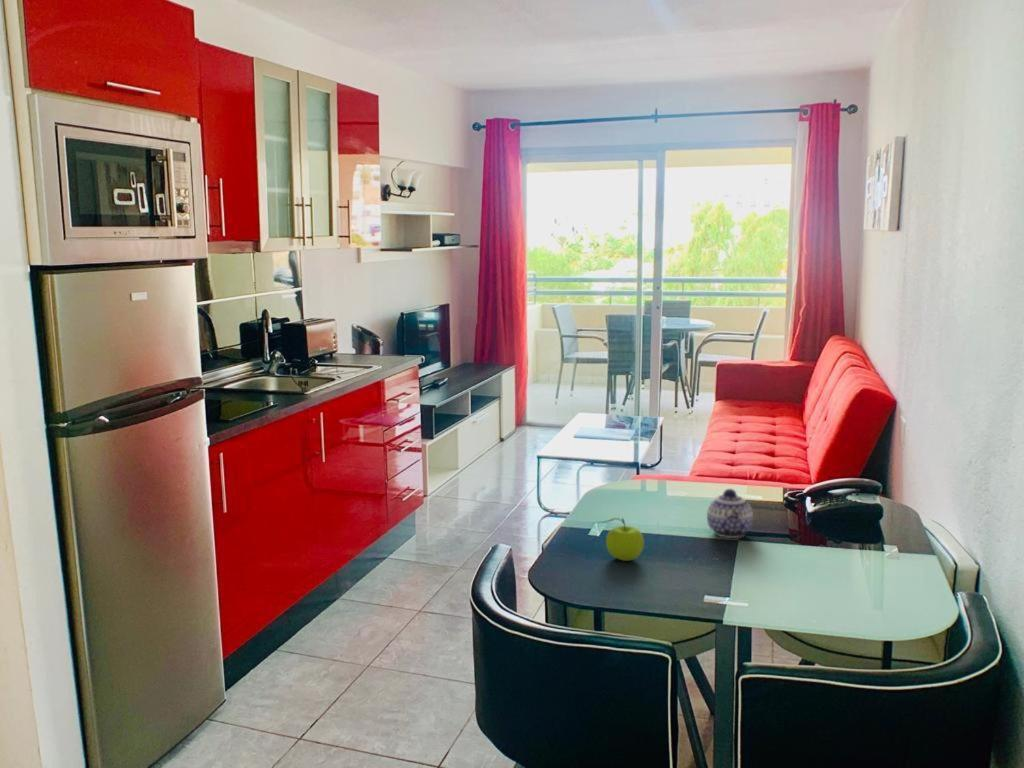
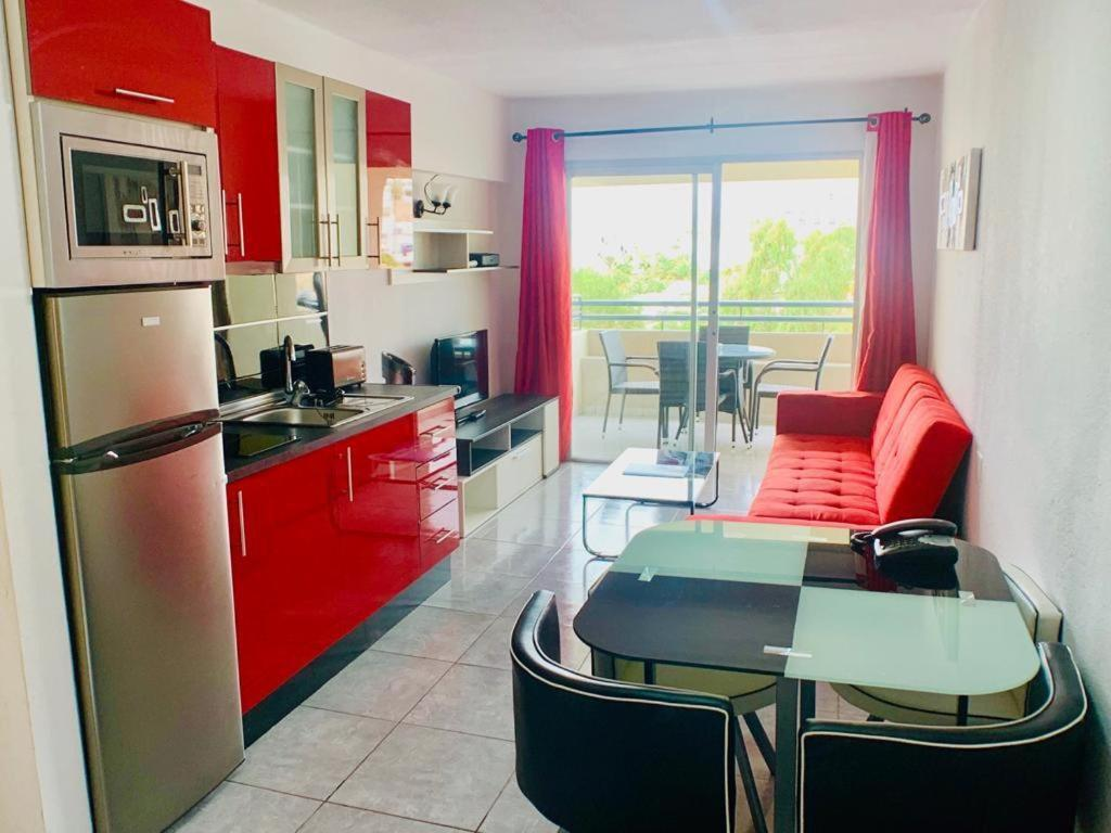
- fruit (617, 537)
- teapot (730, 511)
